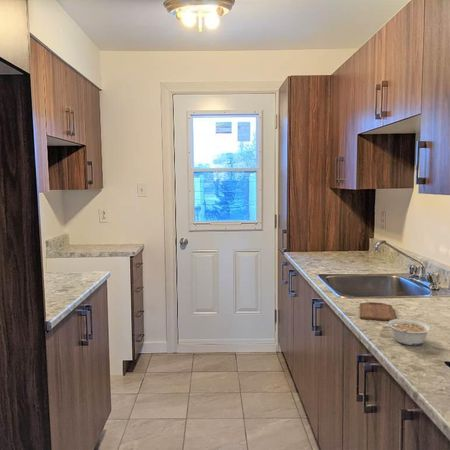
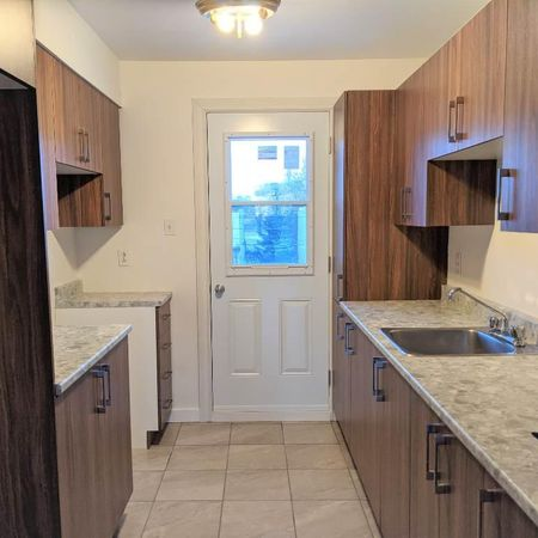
- legume (409, 331)
- cutting board (376, 310)
